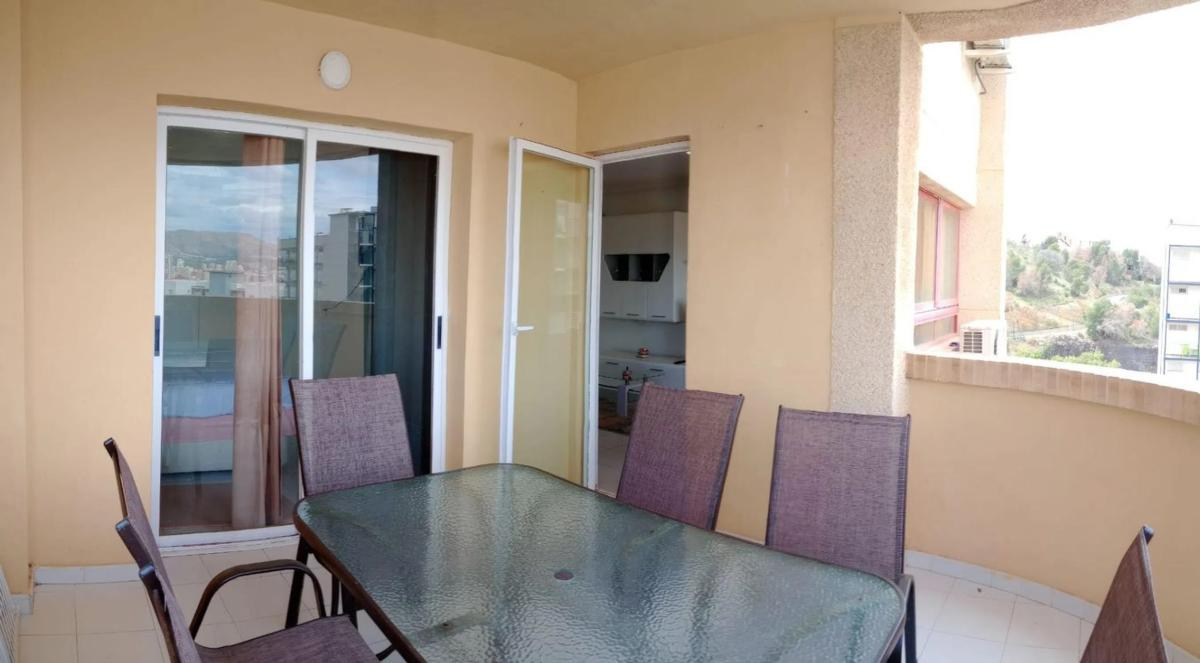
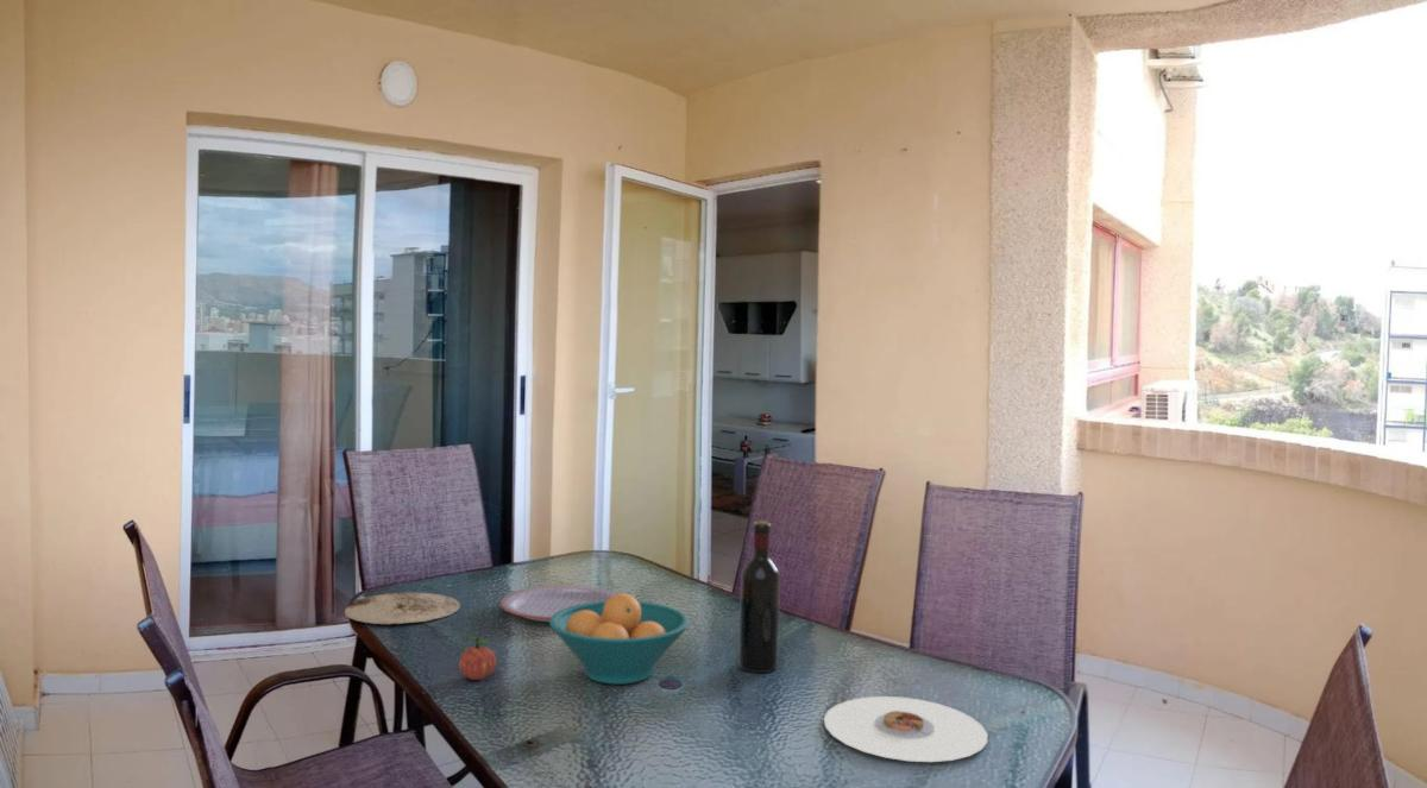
+ fruit bowl (620, 633)
+ plate (904, 721)
+ plate (403, 605)
+ plate (561, 605)
+ wine bottle (760, 594)
+ apple (477, 657)
